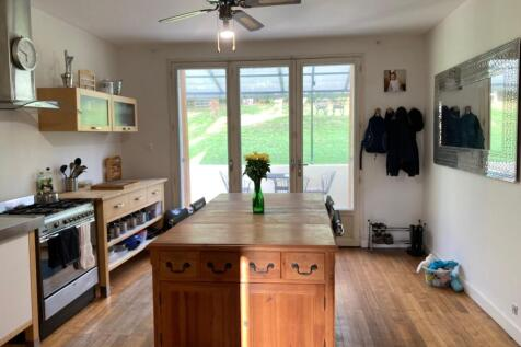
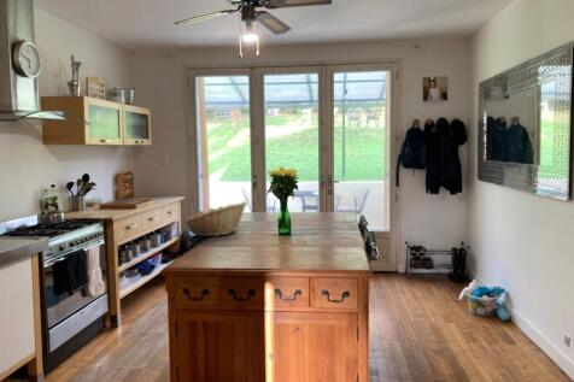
+ fruit basket (217, 217)
